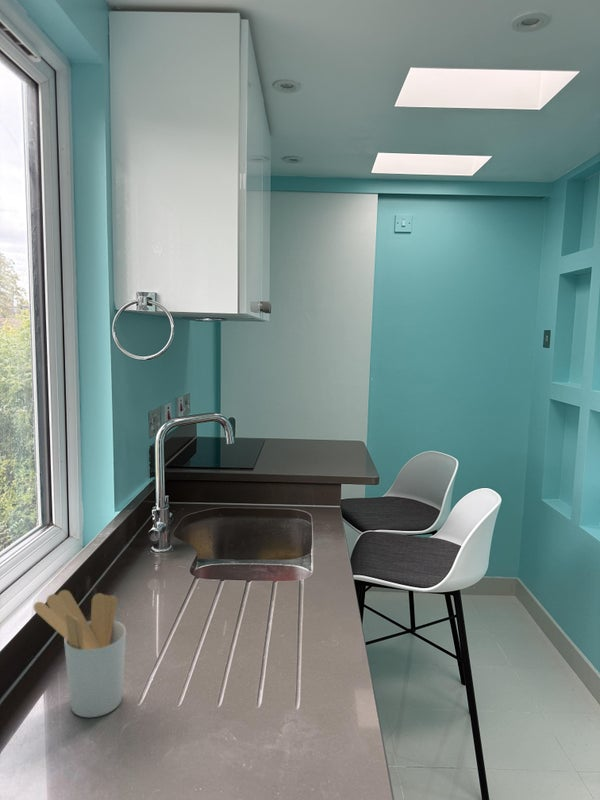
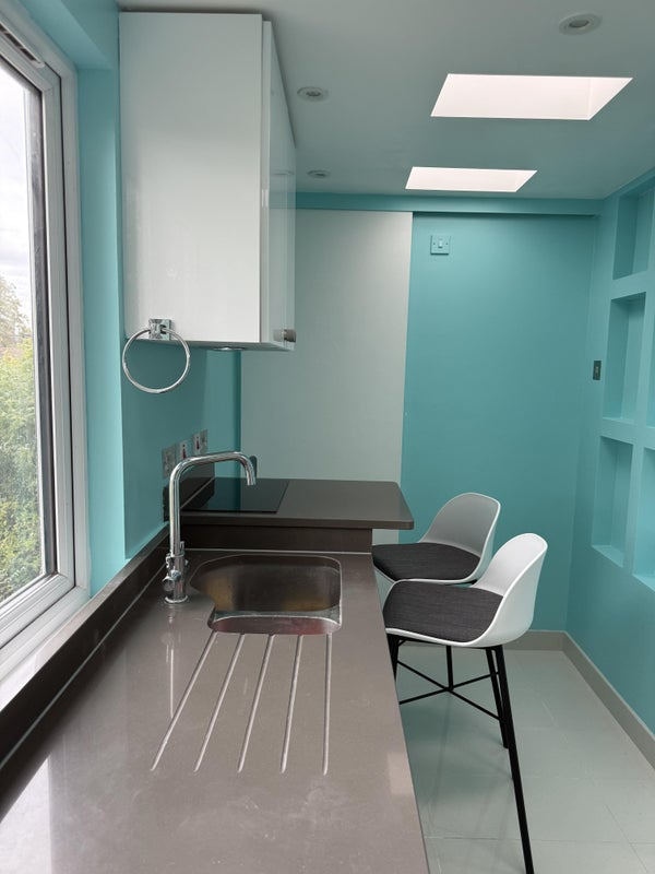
- utensil holder (82, 648)
